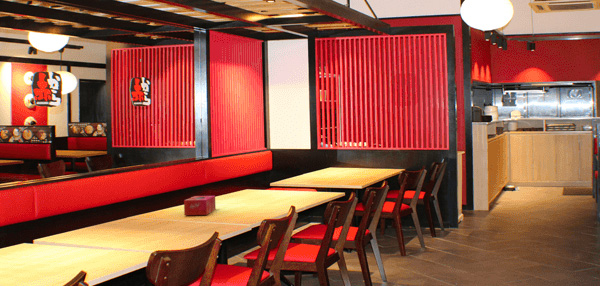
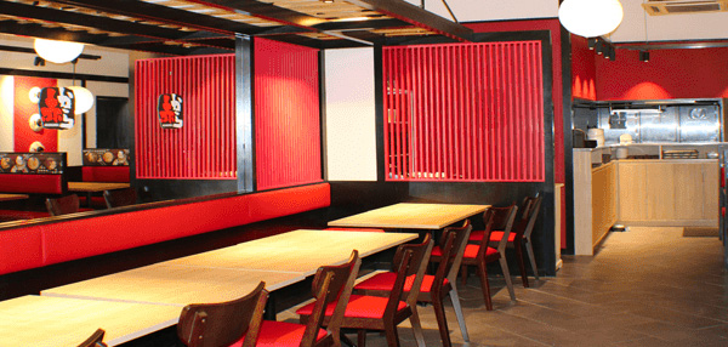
- tissue box (200, 205)
